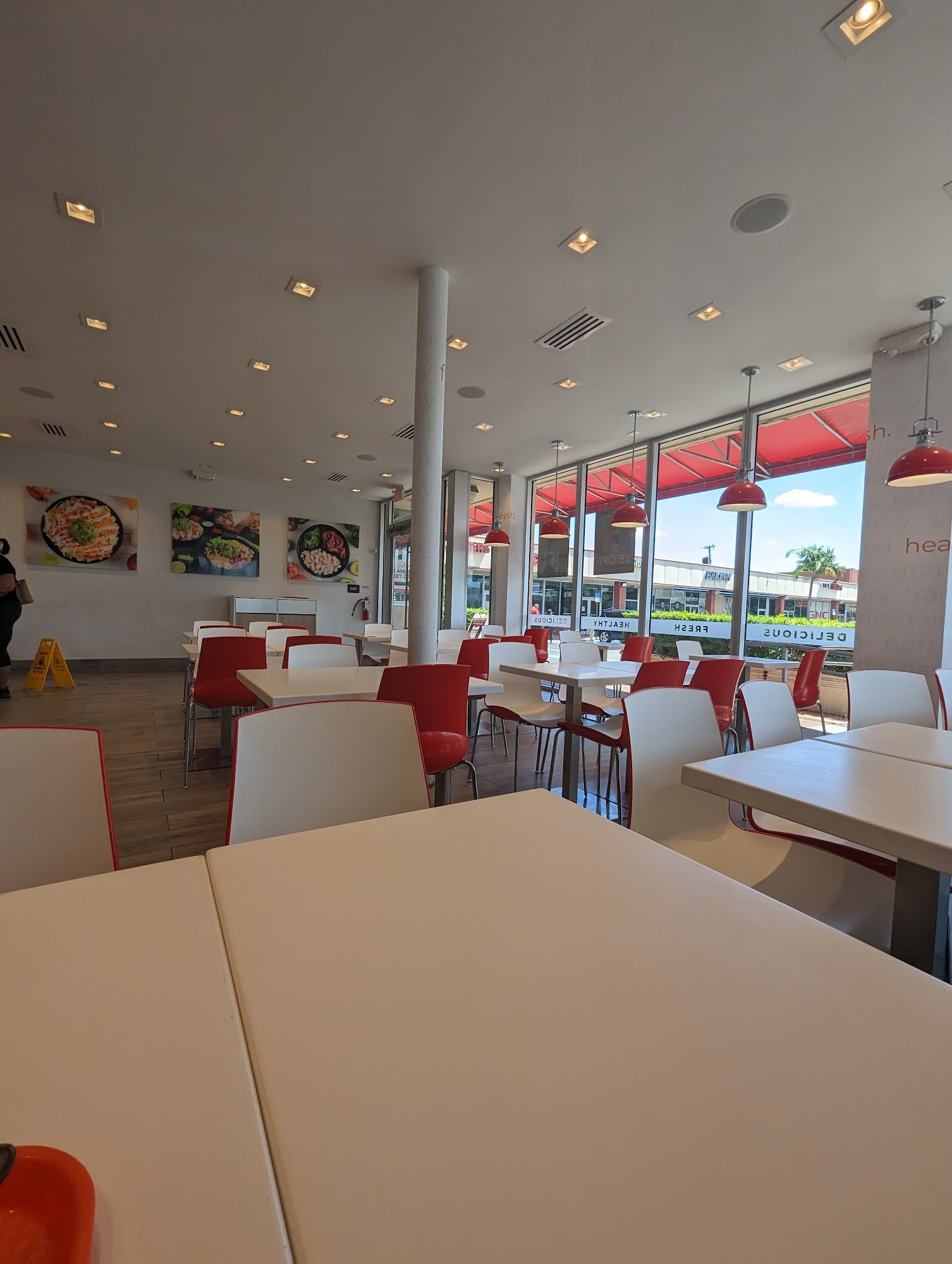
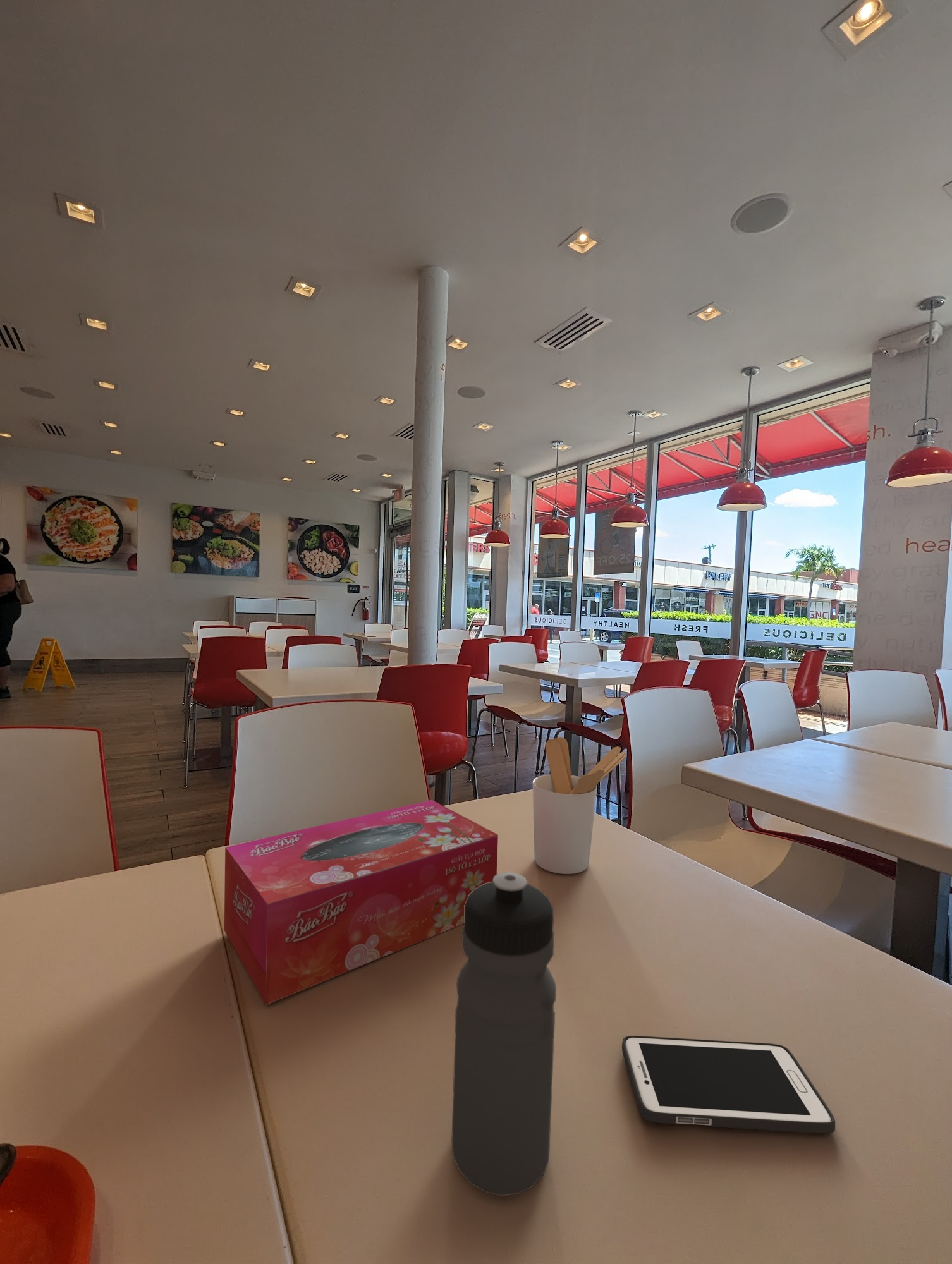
+ cell phone (720, 1081)
+ utensil holder (580, 803)
+ tissue box (367, 880)
+ water bottle (505, 1015)
